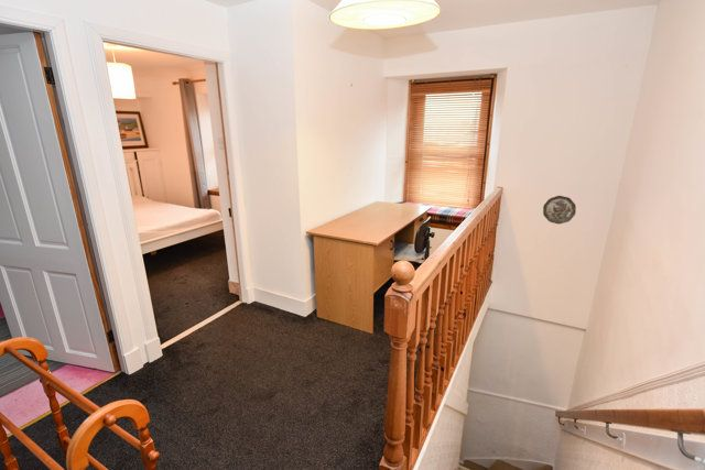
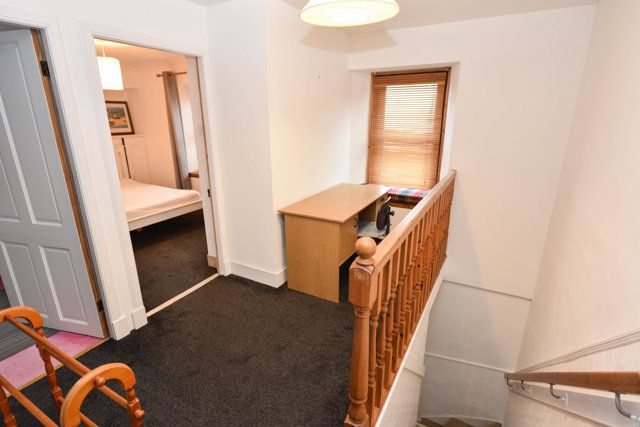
- decorative plate (558, 209)
